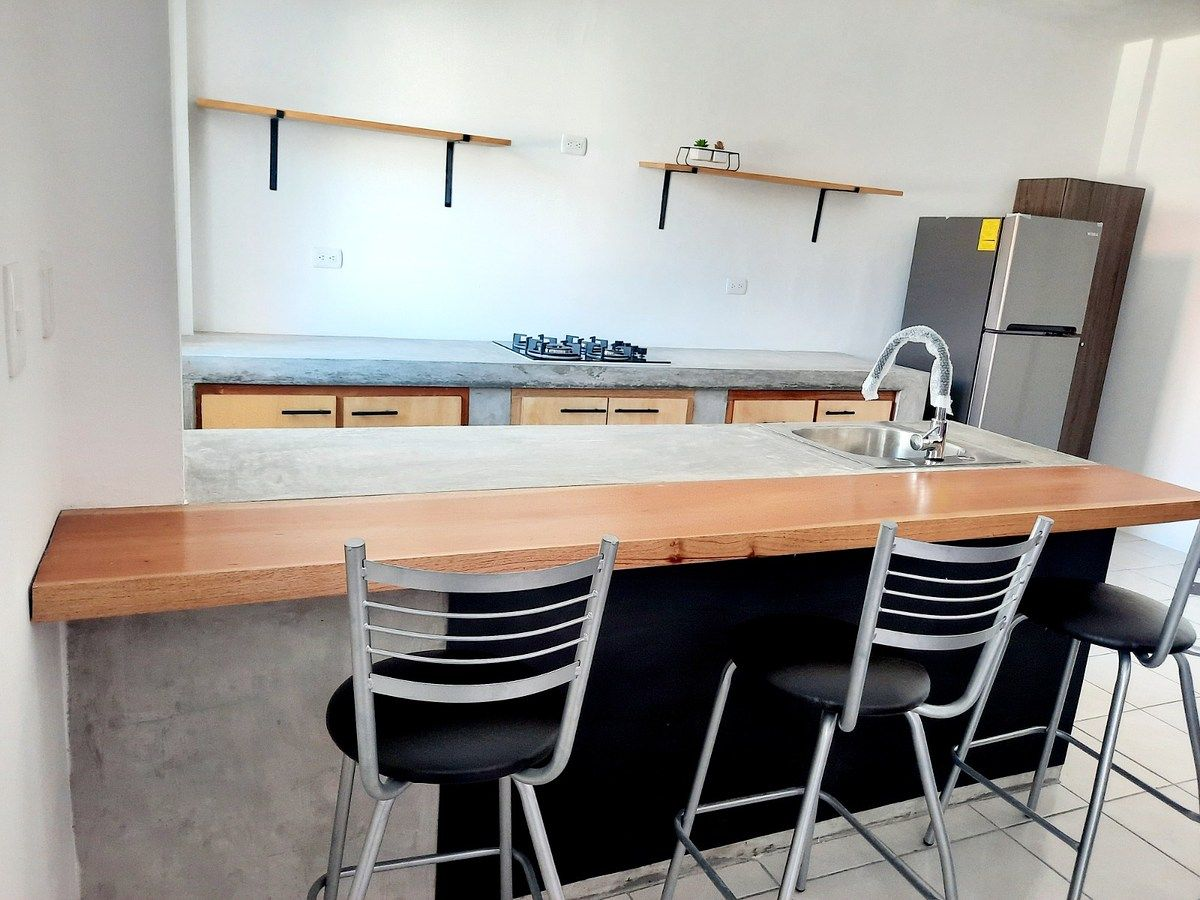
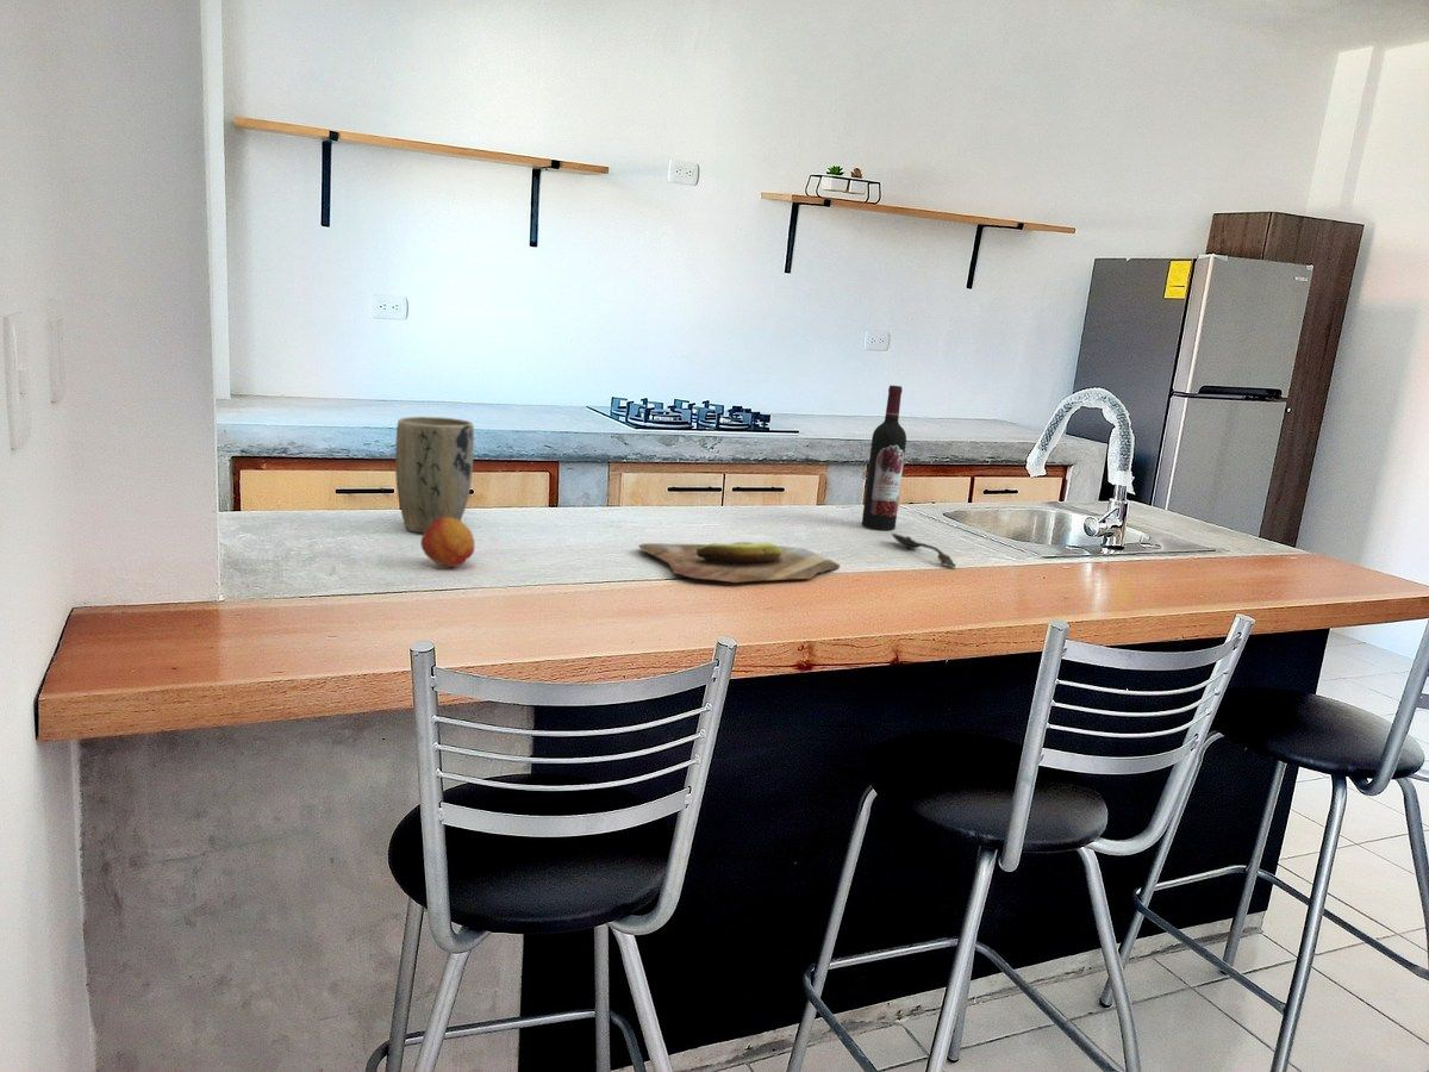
+ fruit (449, 541)
+ wine bottle (886, 456)
+ cutting board (744, 550)
+ spoon (922, 546)
+ plant pot (433, 474)
